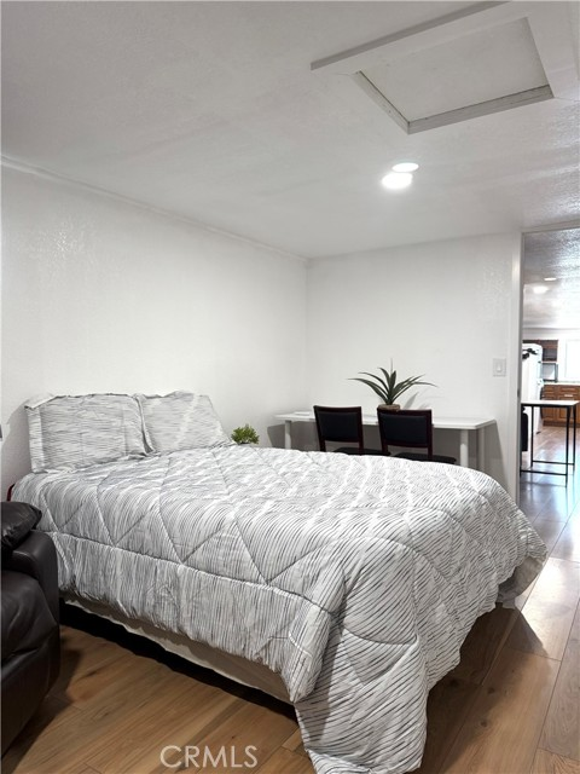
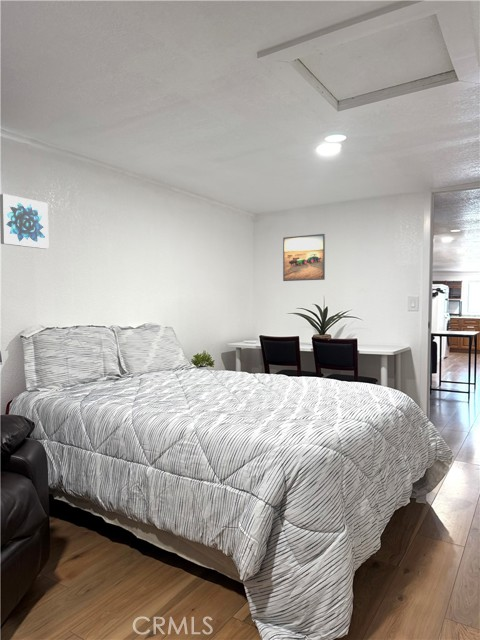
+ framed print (303, 258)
+ wall art (25, 222)
